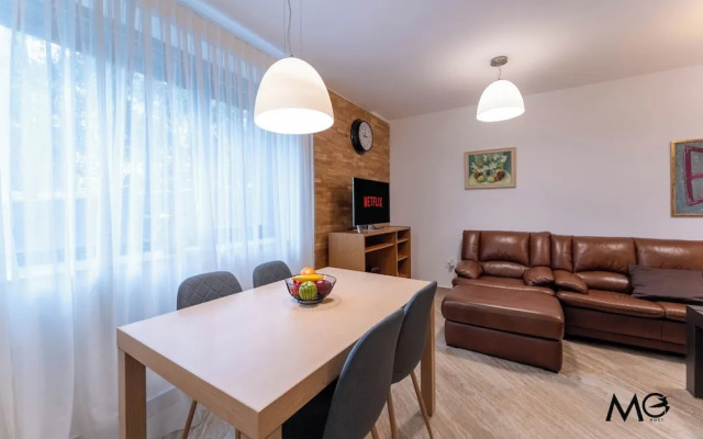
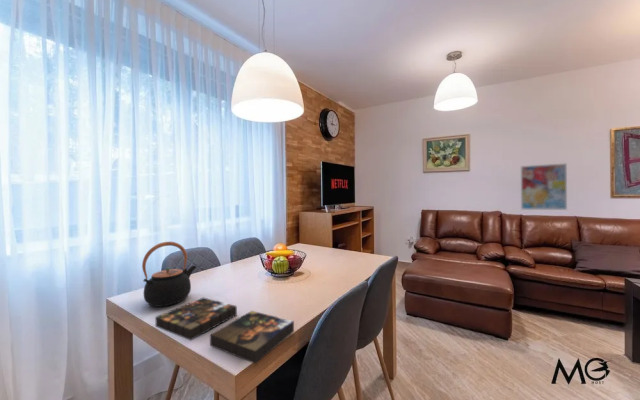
+ teapot (171, 270)
+ board game (223, 322)
+ wall art (542, 187)
